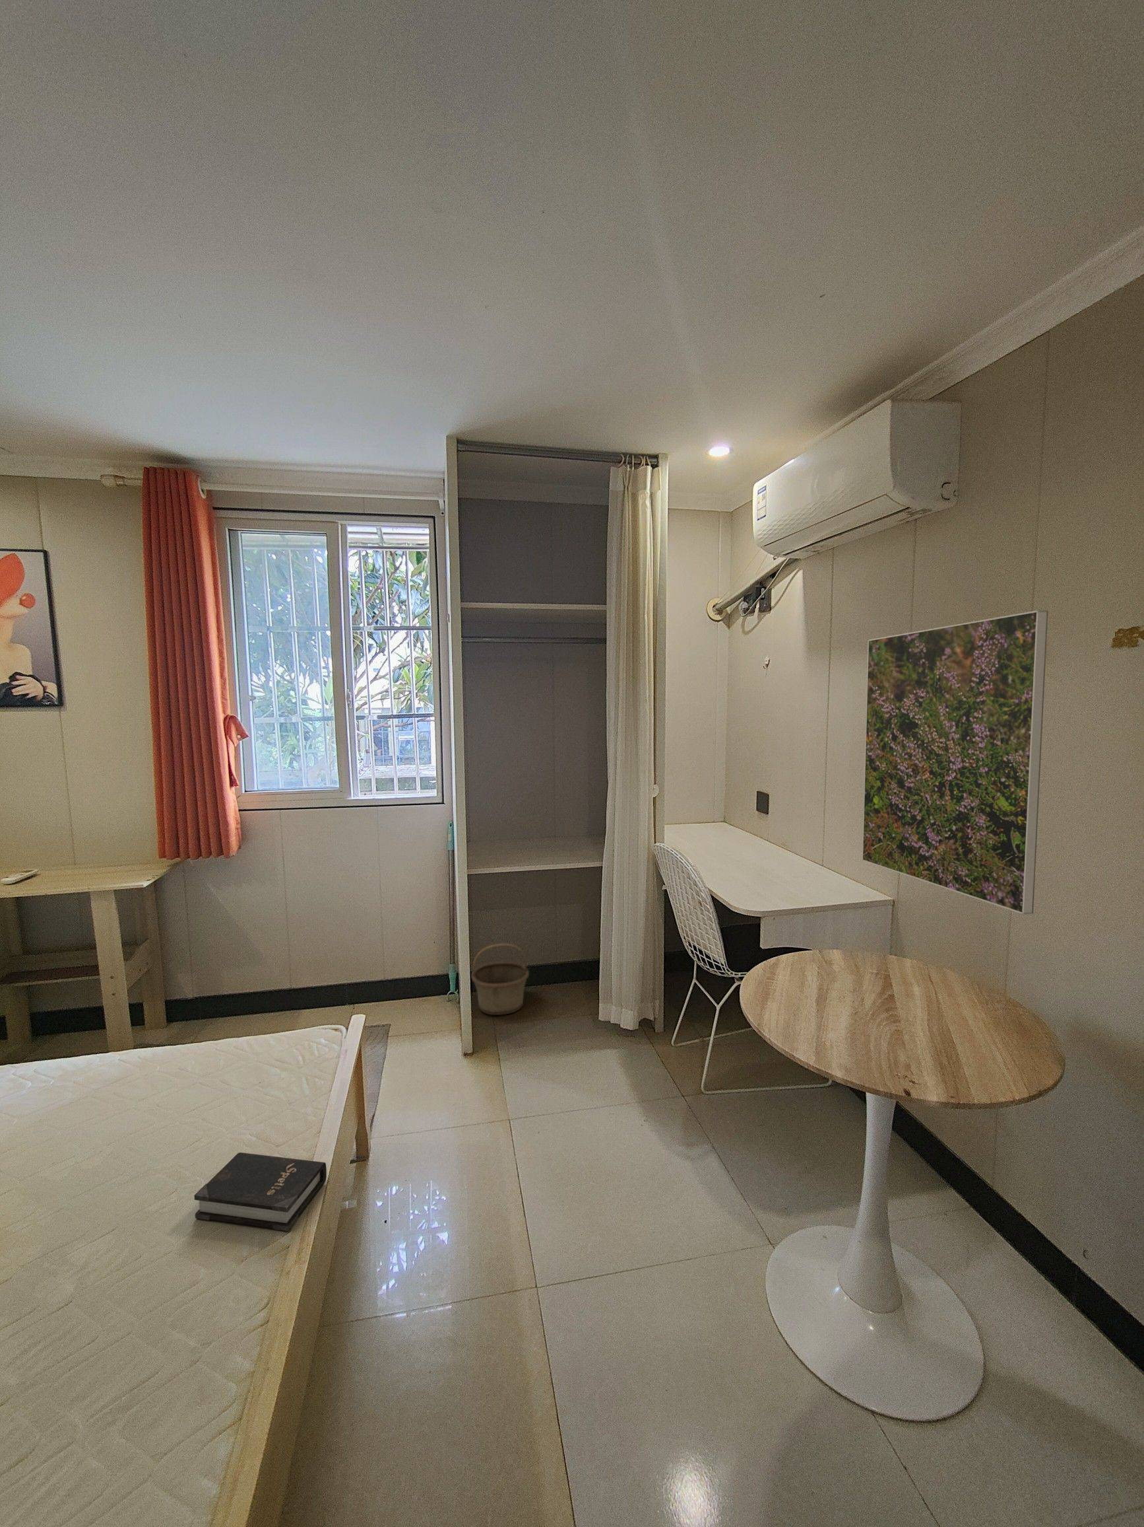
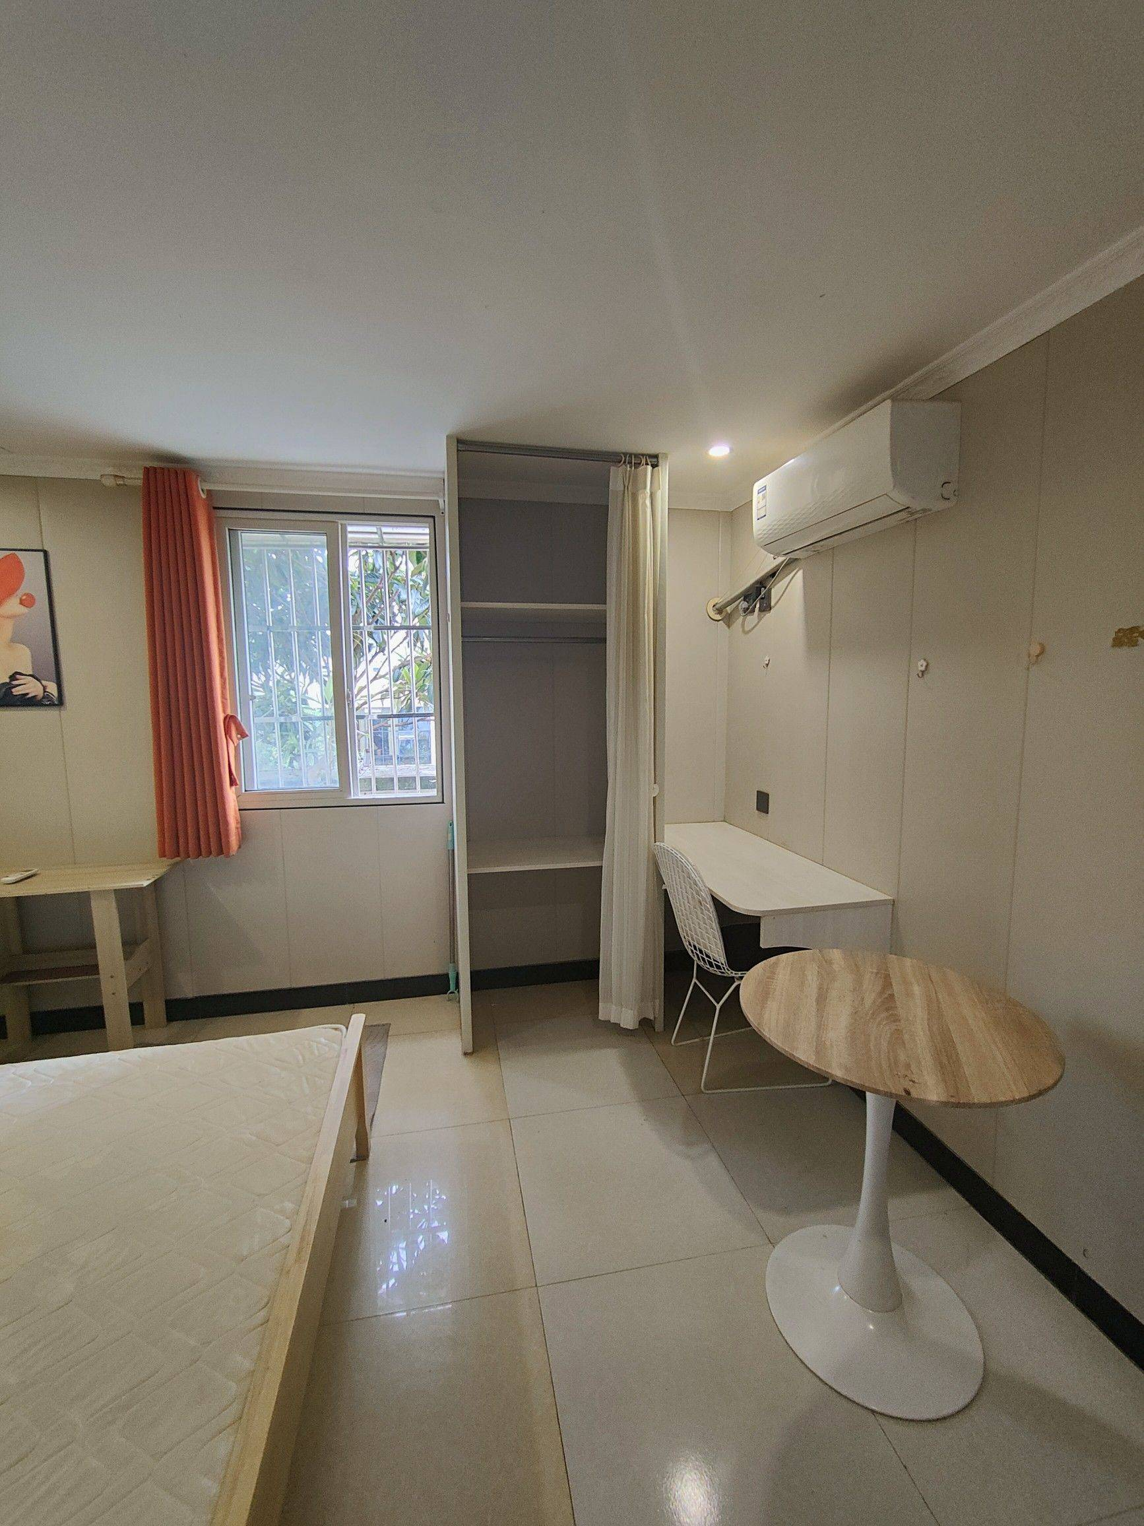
- basket (500, 975)
- hardback book (263, 1187)
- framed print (939, 757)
